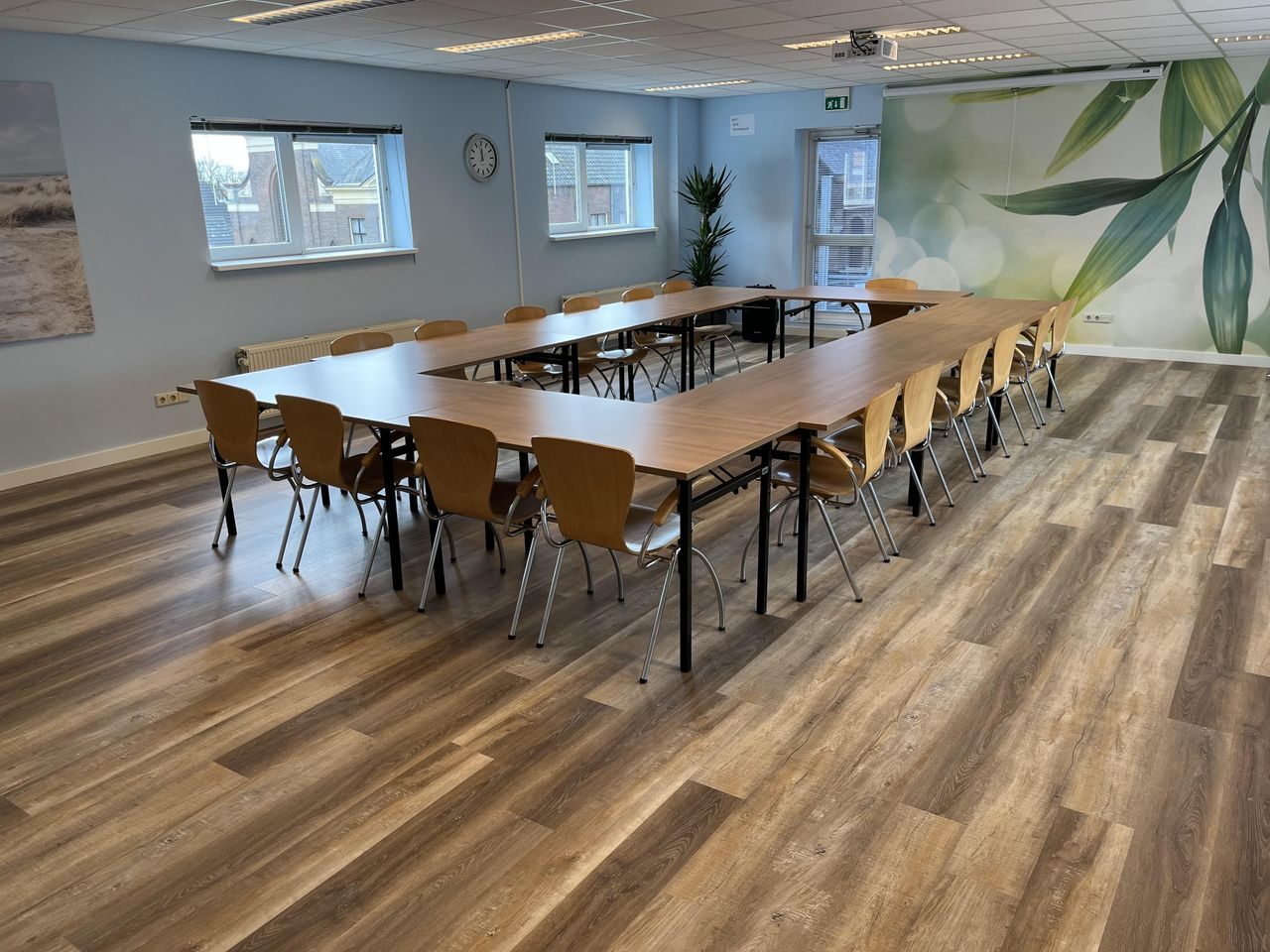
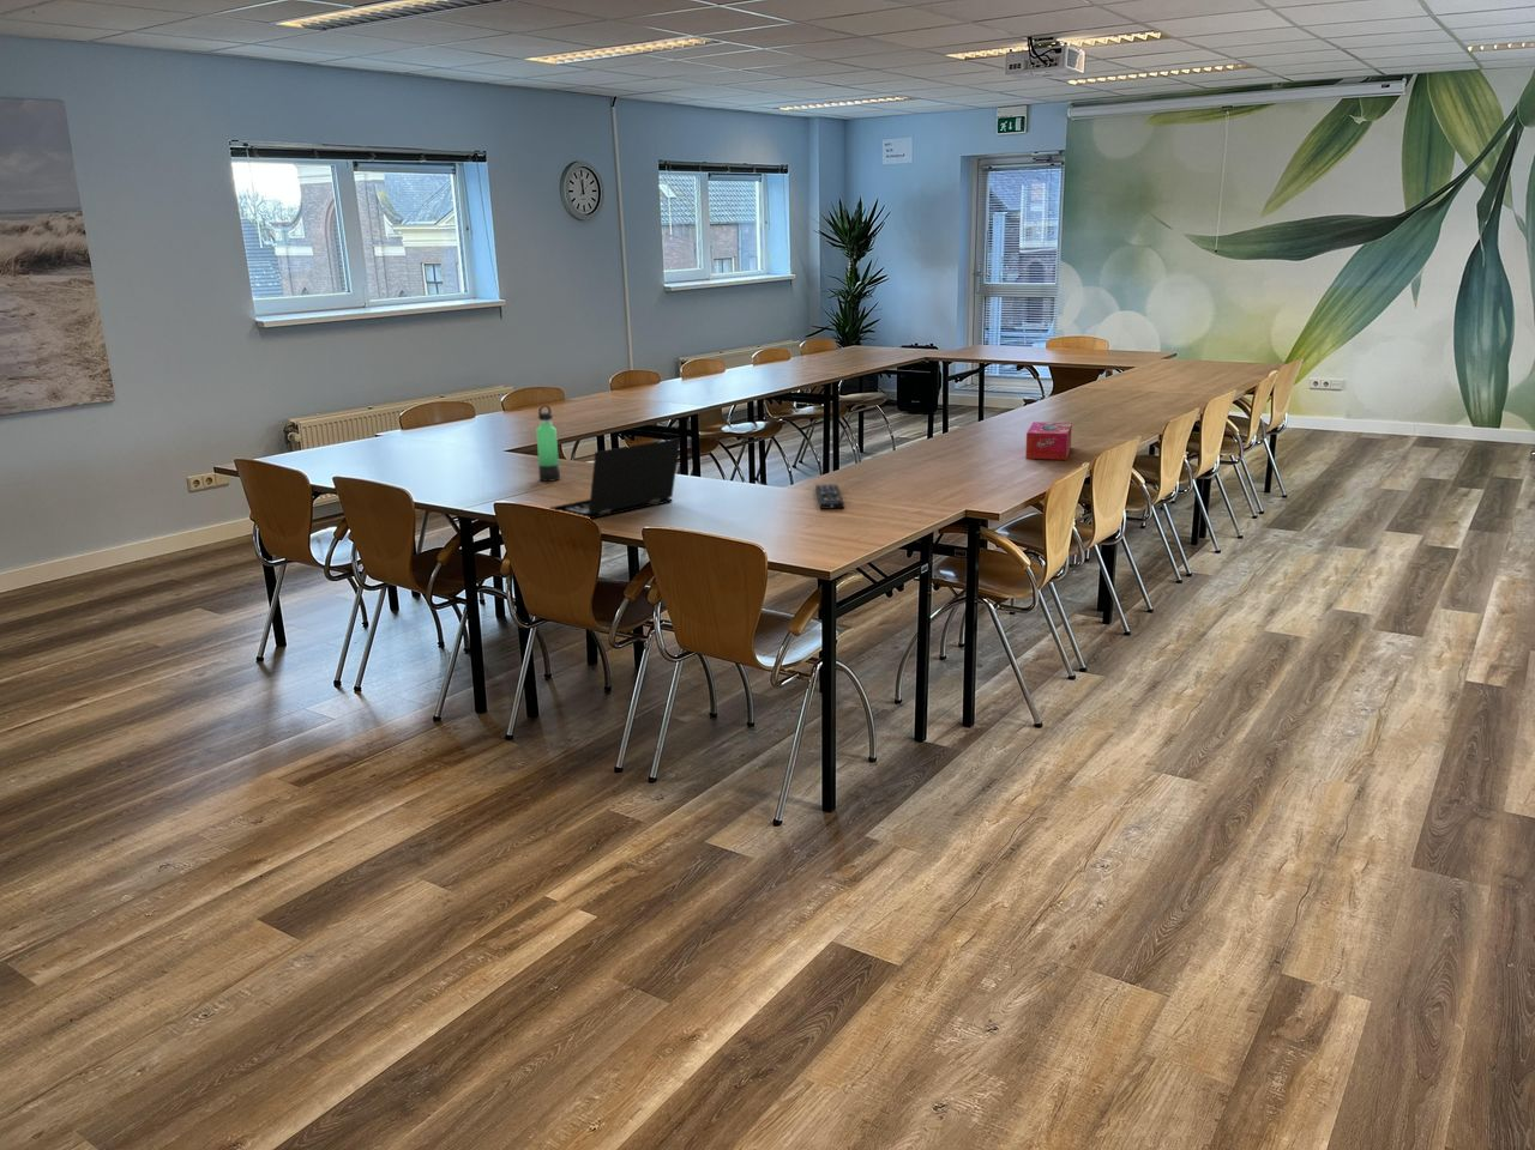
+ tissue box (1048, 440)
+ remote control (829, 495)
+ thermos bottle (546, 442)
+ laptop (614, 474)
